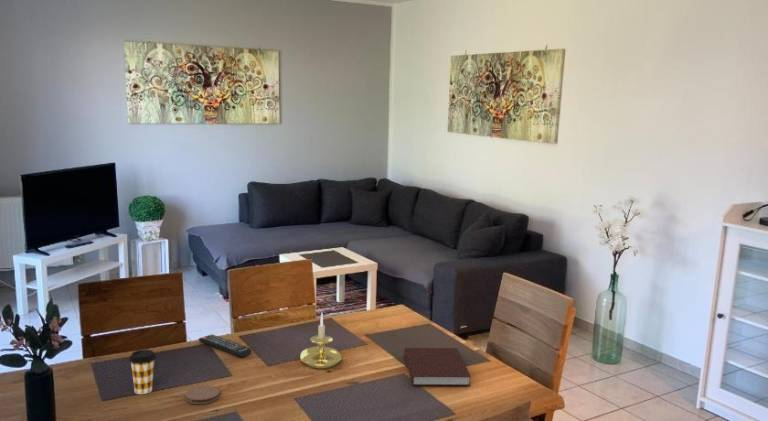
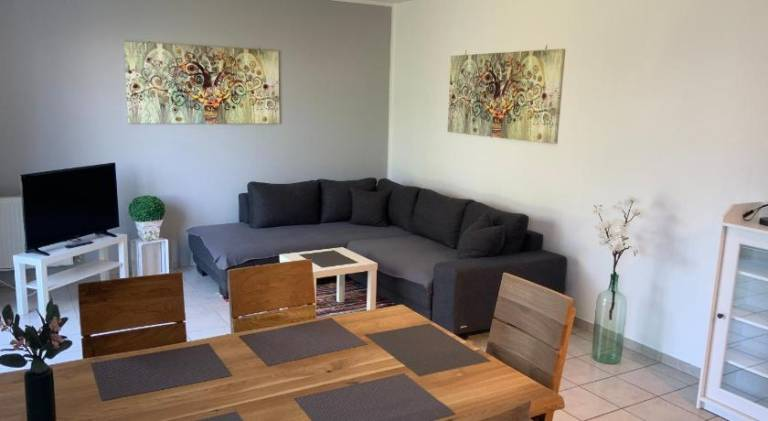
- candle holder (321, 338)
- coaster (202, 394)
- notebook (435, 365)
- coffee cup (143, 372)
- remote control (224, 345)
